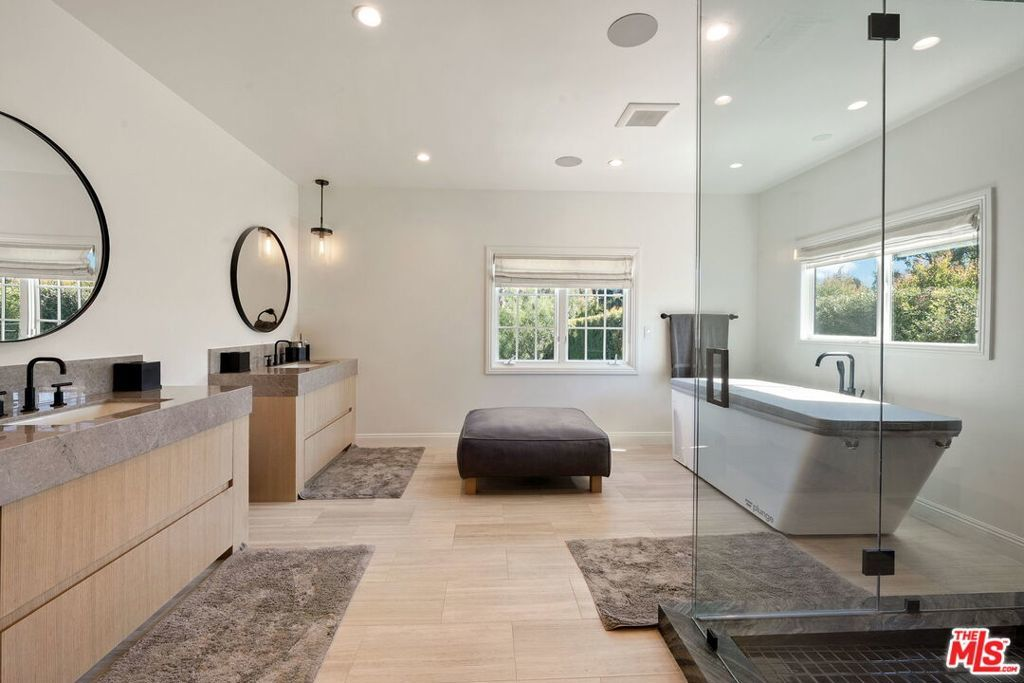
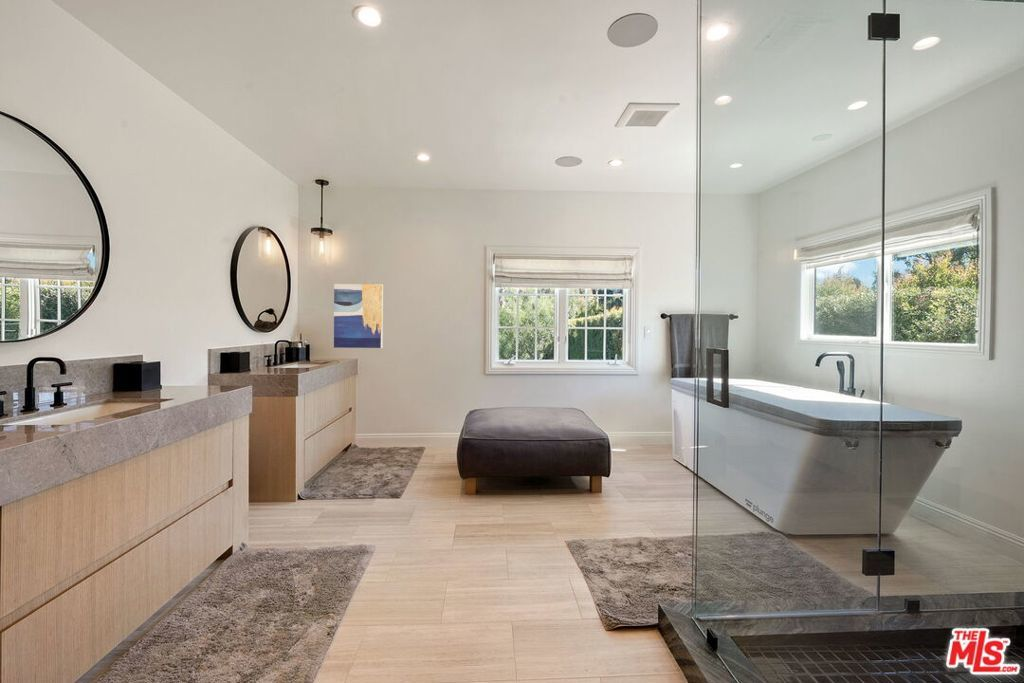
+ wall art (358, 316)
